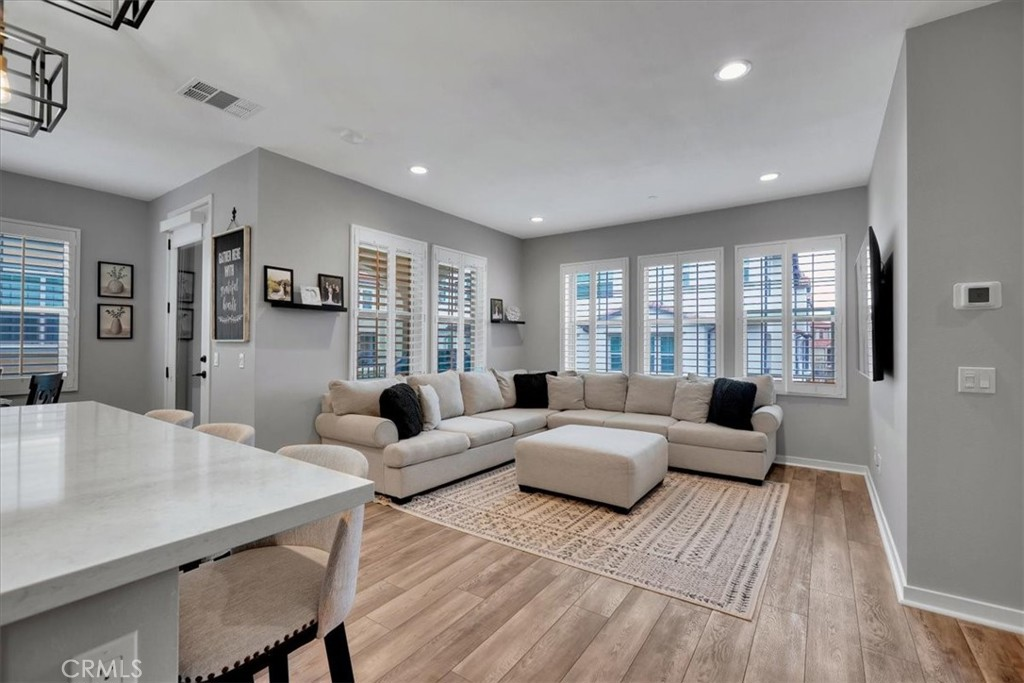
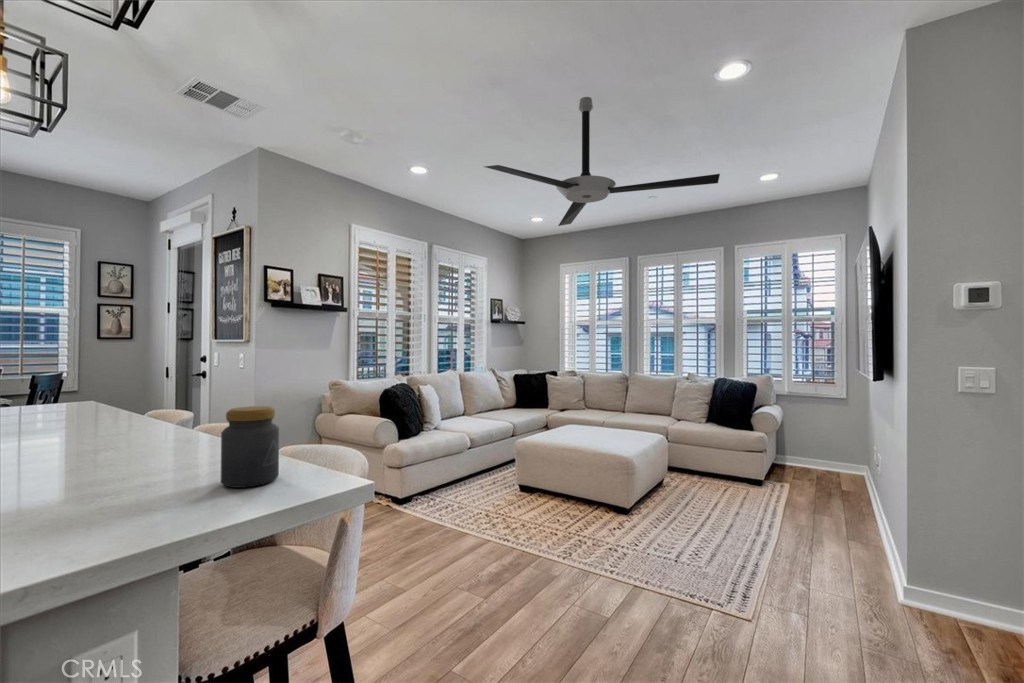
+ ceiling fan (589, 151)
+ jar (250, 444)
